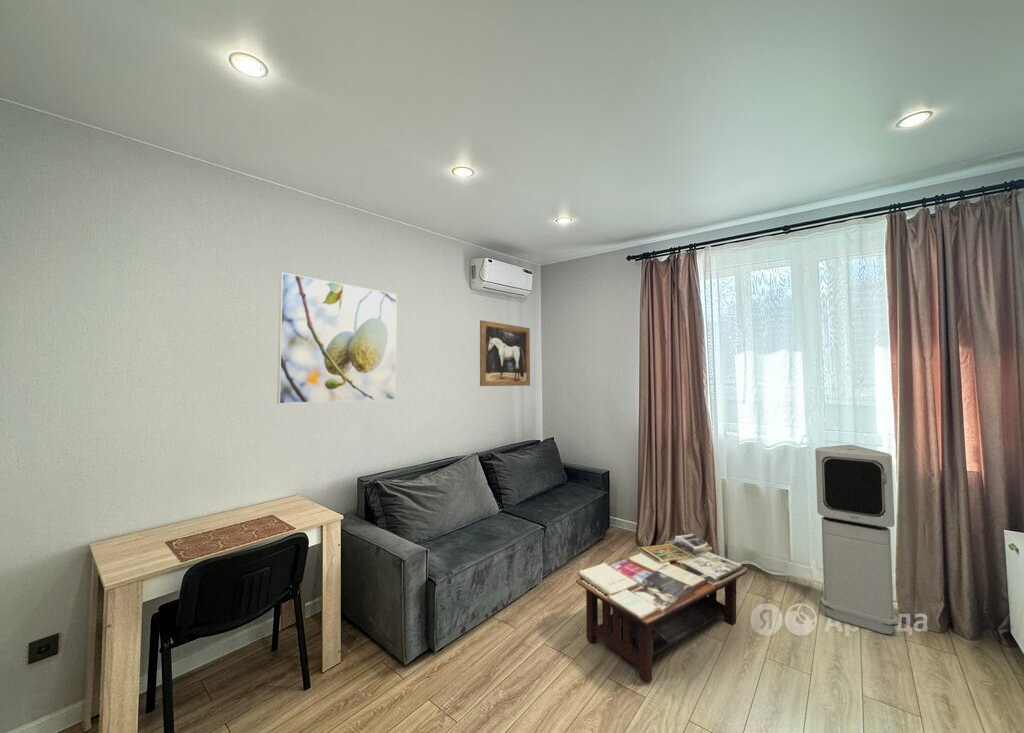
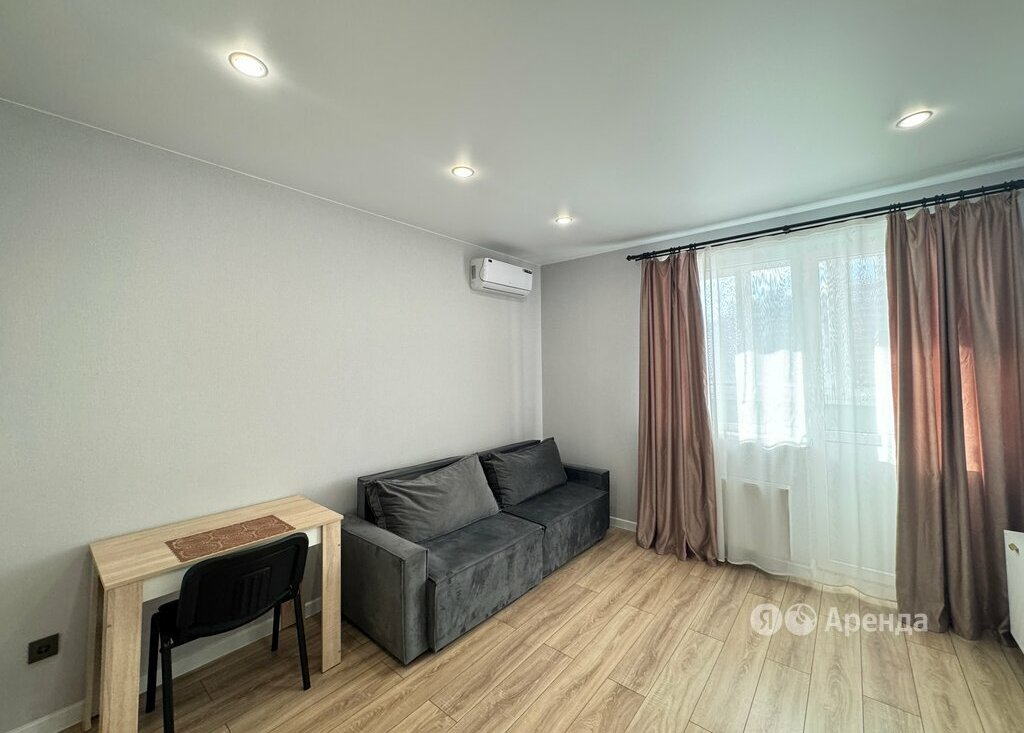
- coffee table (665, 593)
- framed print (343, 342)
- air purifier (854, 530)
- wall art (506, 355)
